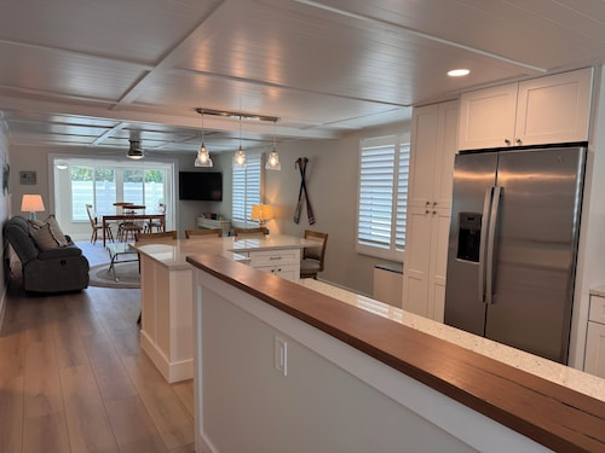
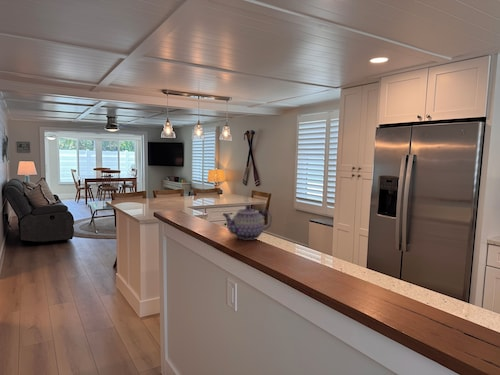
+ teapot (247, 221)
